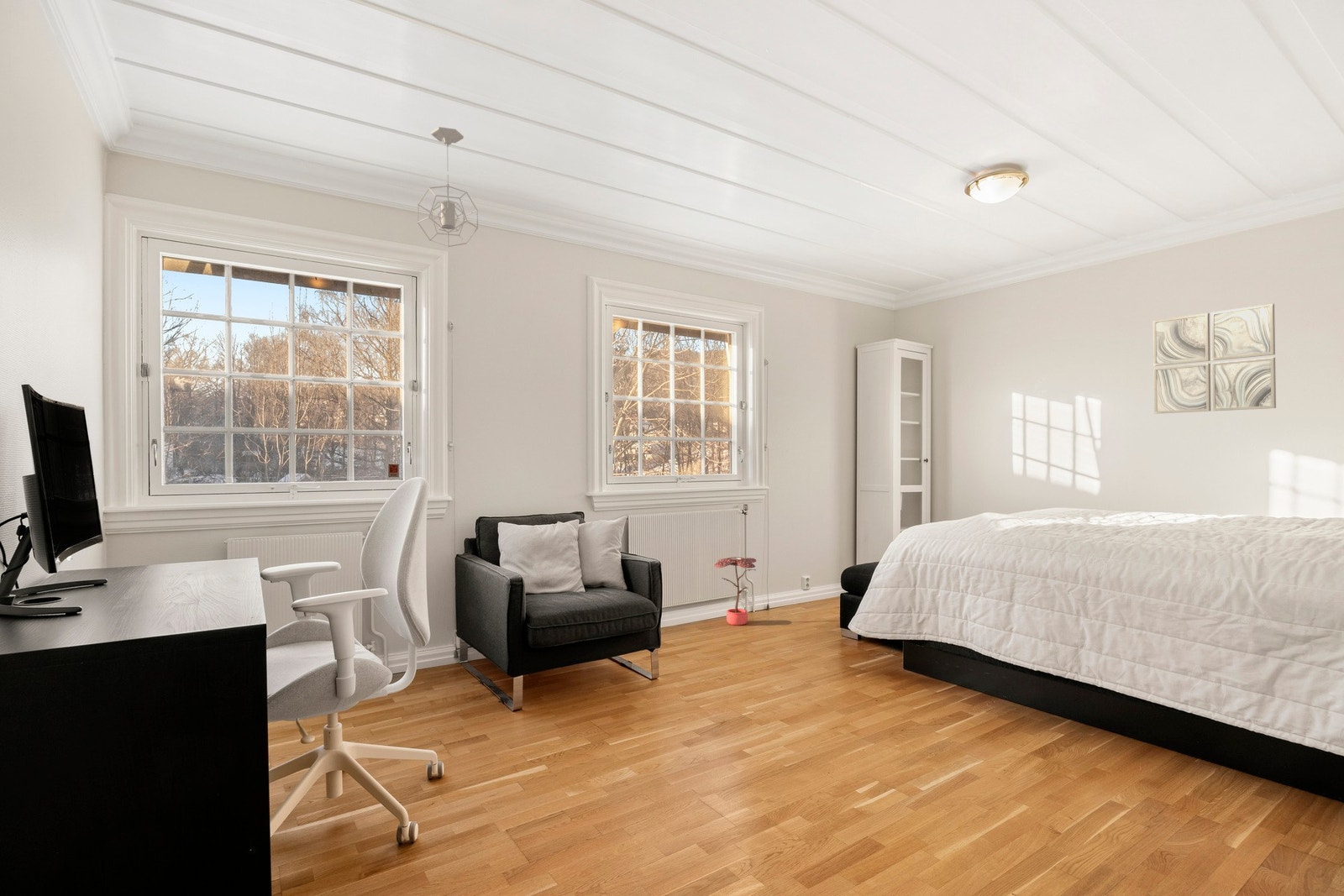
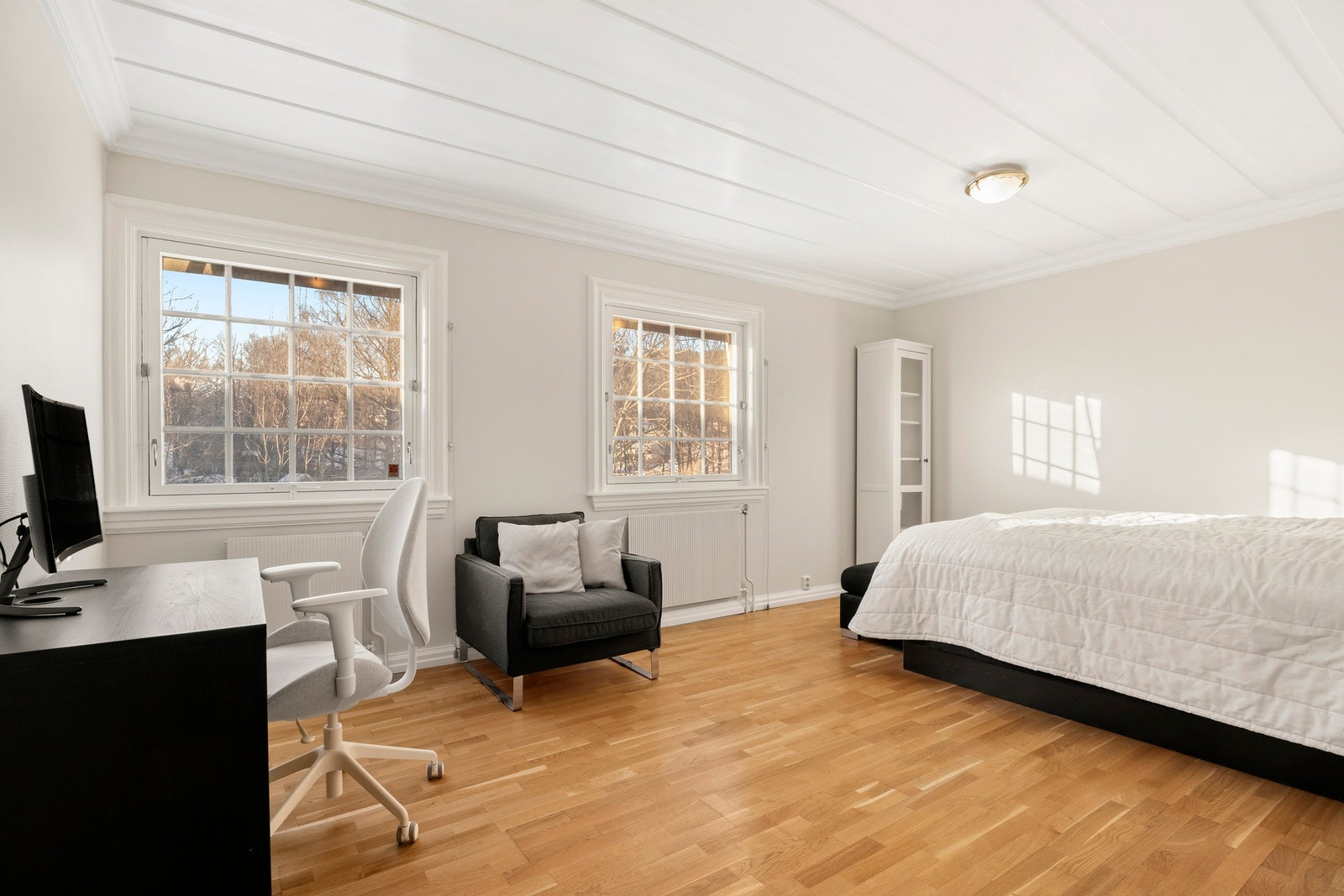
- potted plant (738, 590)
- pendant light (448, 190)
- wall art (1210, 360)
